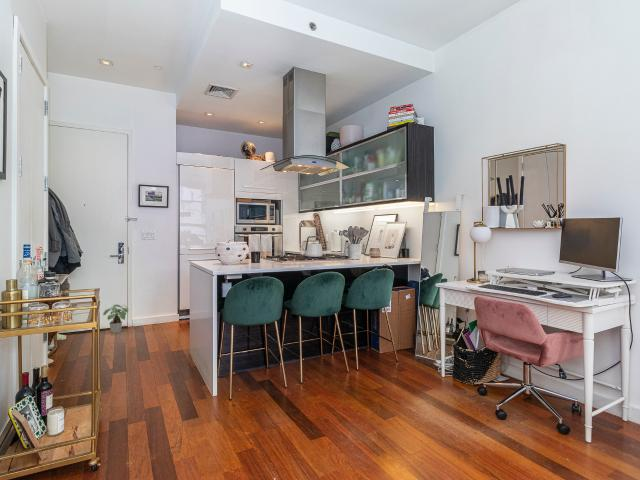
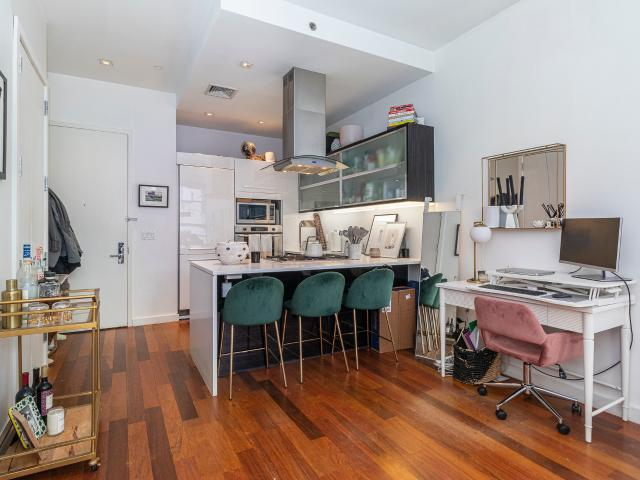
- potted plant (116, 318)
